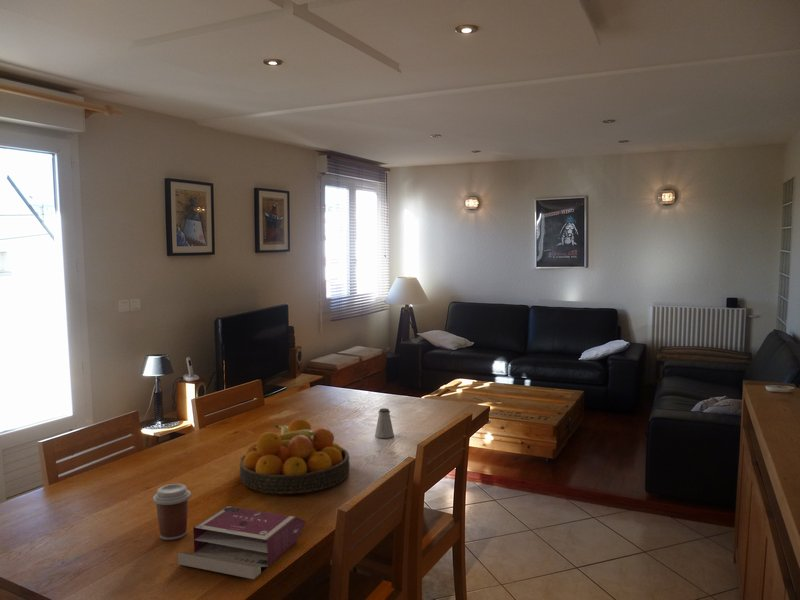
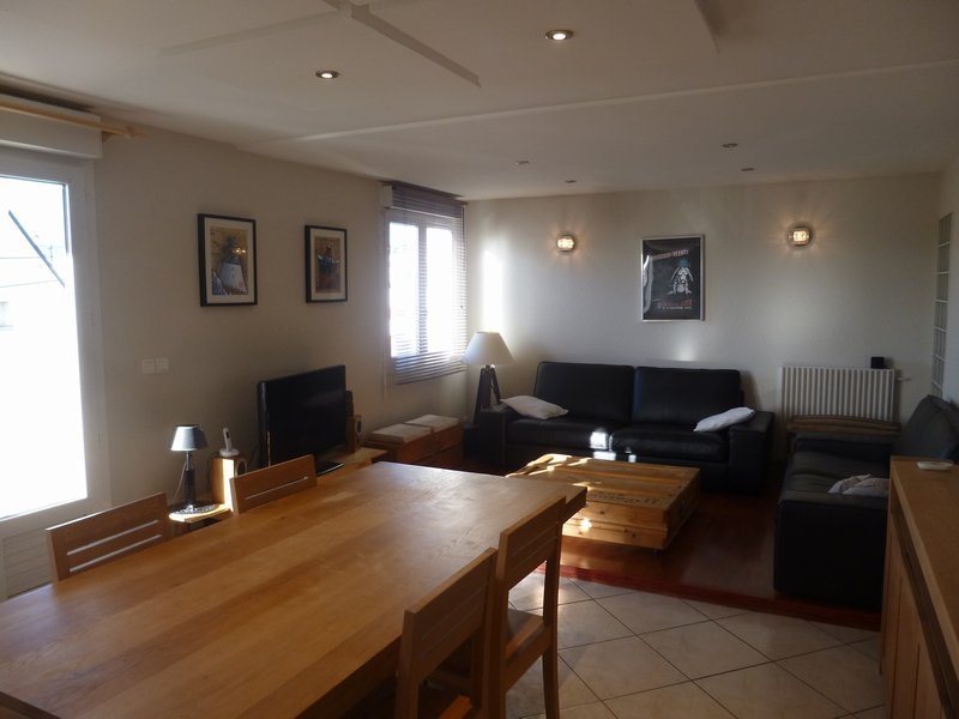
- fruit bowl (294, 450)
- coffee cup (172, 511)
- saltshaker (384, 422)
- book (245, 535)
